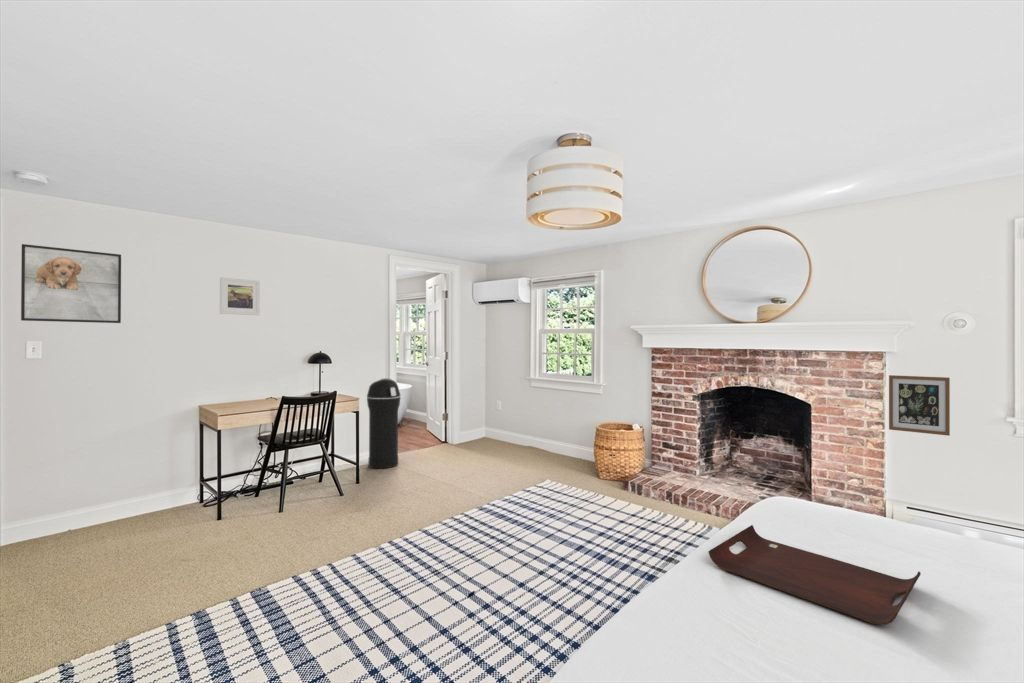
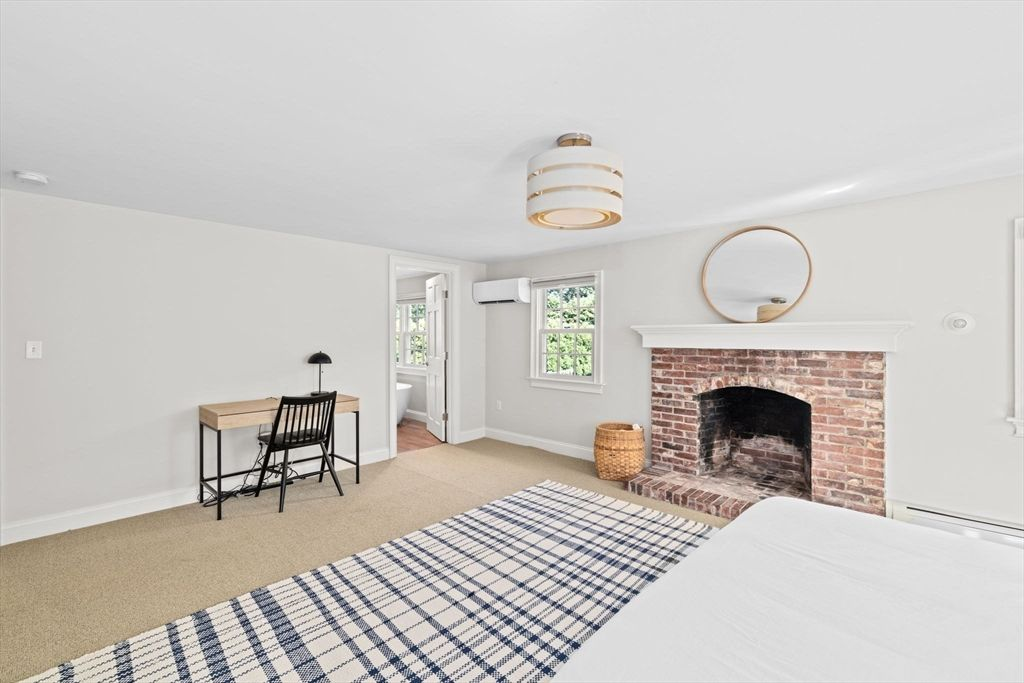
- trash can (384, 421)
- serving tray (809, 567)
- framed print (240, 296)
- wall art (918, 404)
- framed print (73, 285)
